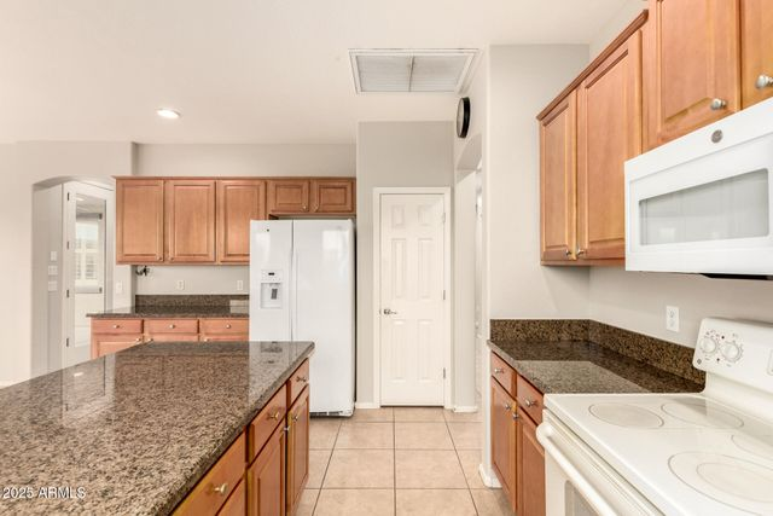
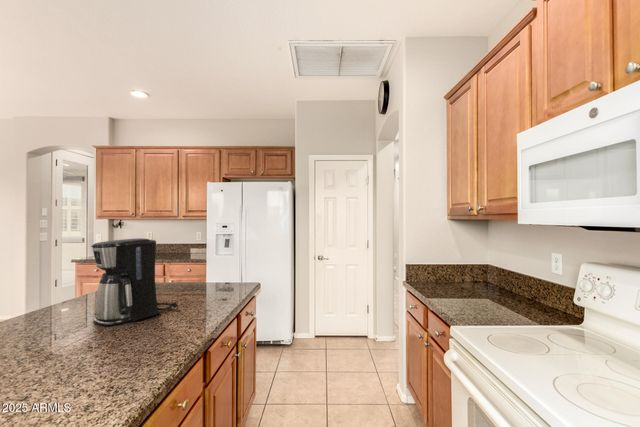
+ coffee maker (137, 278)
